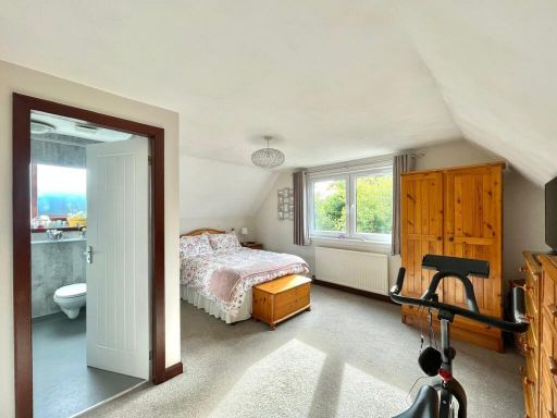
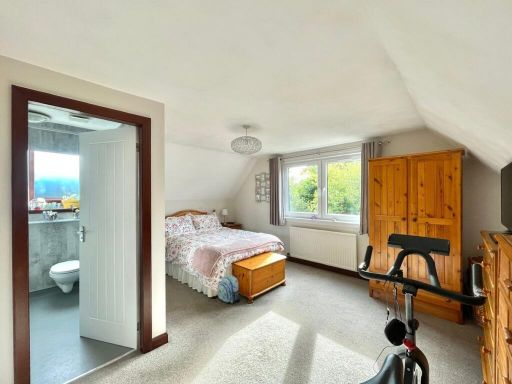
+ backpack (228, 288)
